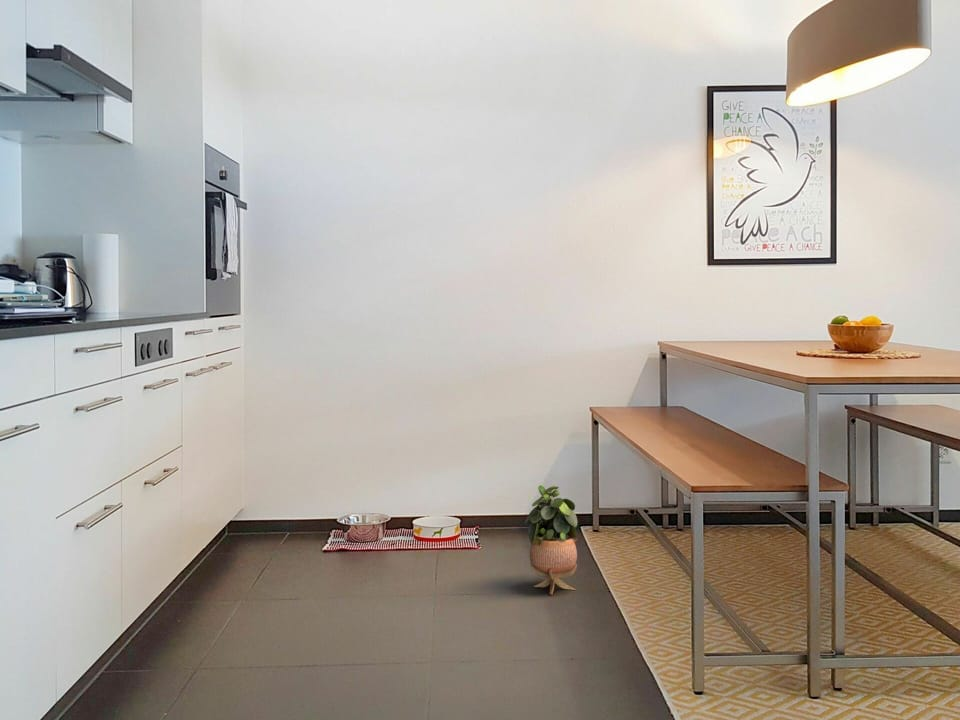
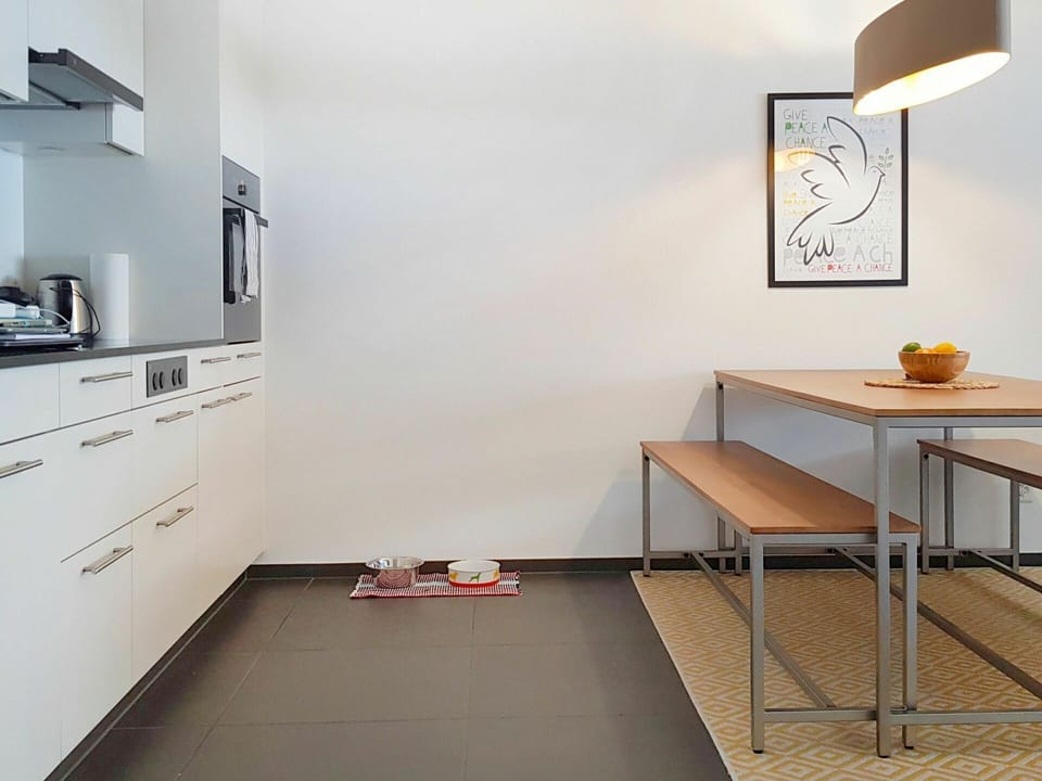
- potted plant (552, 536)
